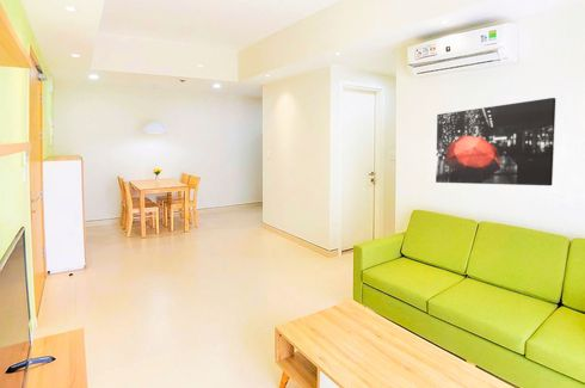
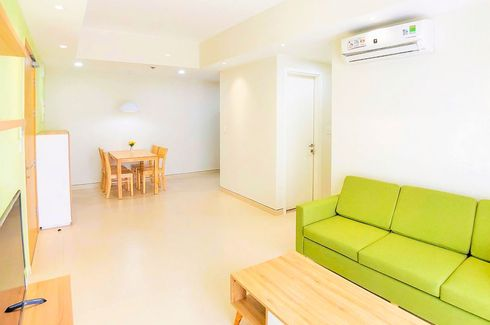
- wall art (487, 146)
